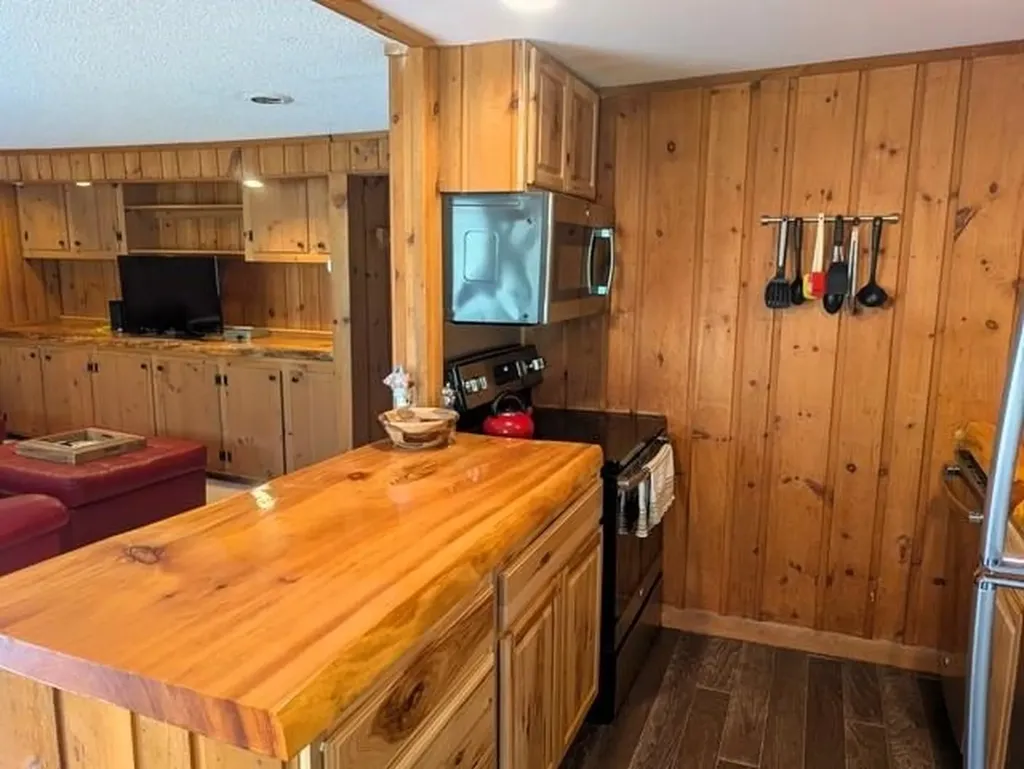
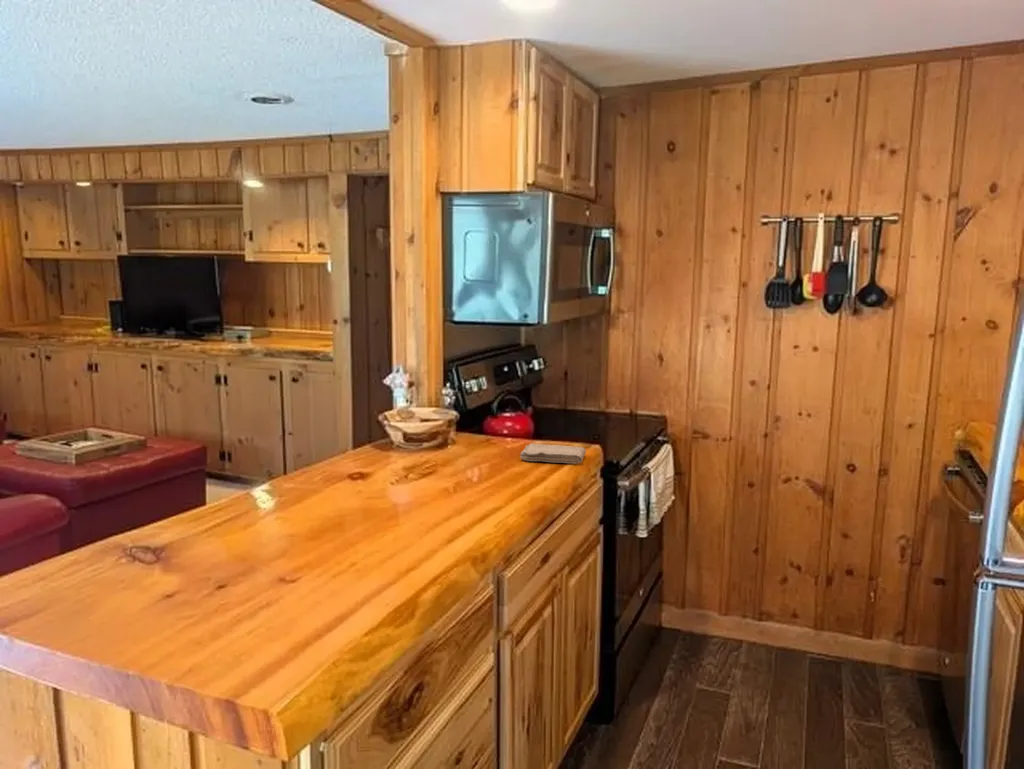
+ washcloth (553, 452)
